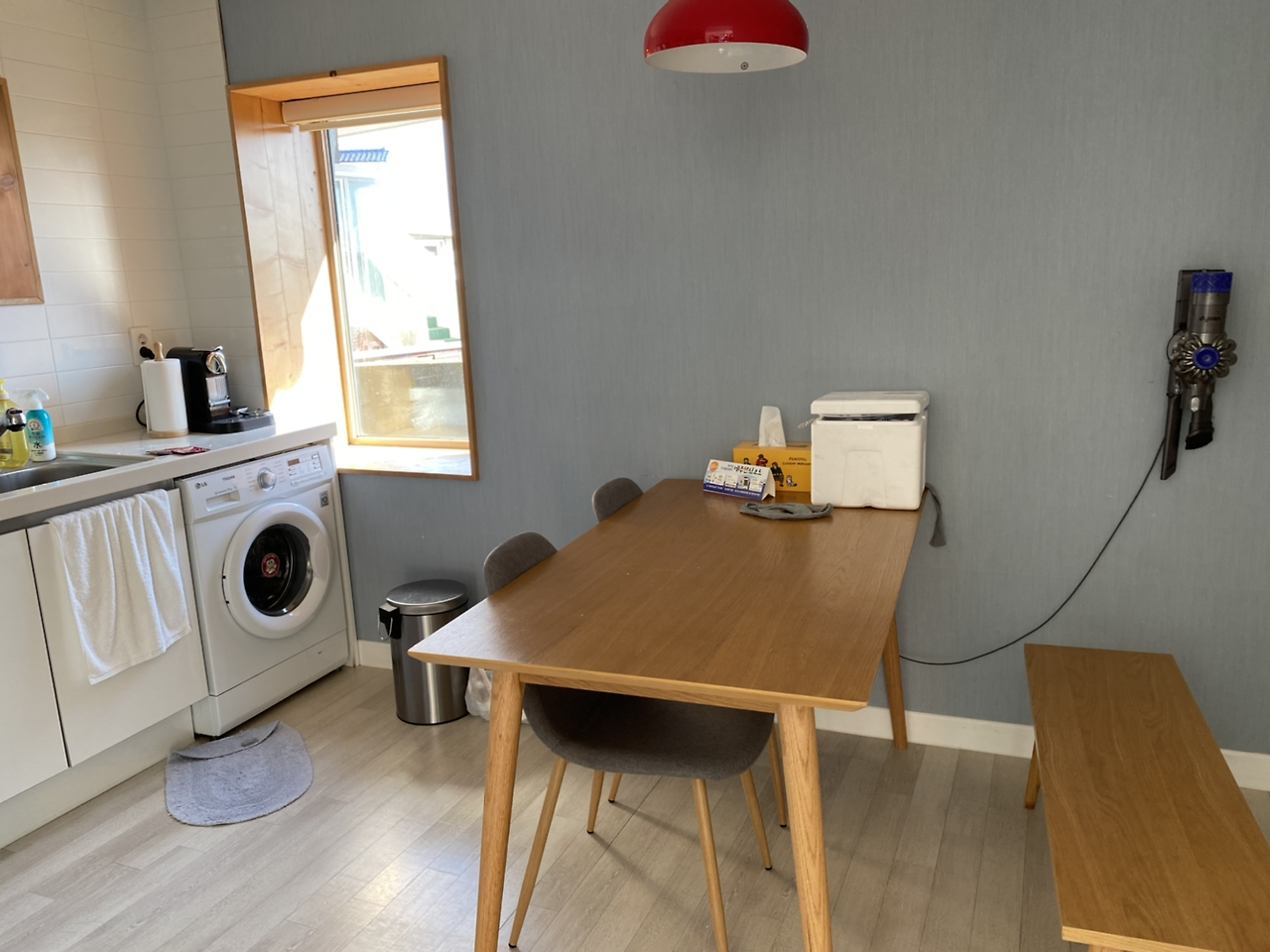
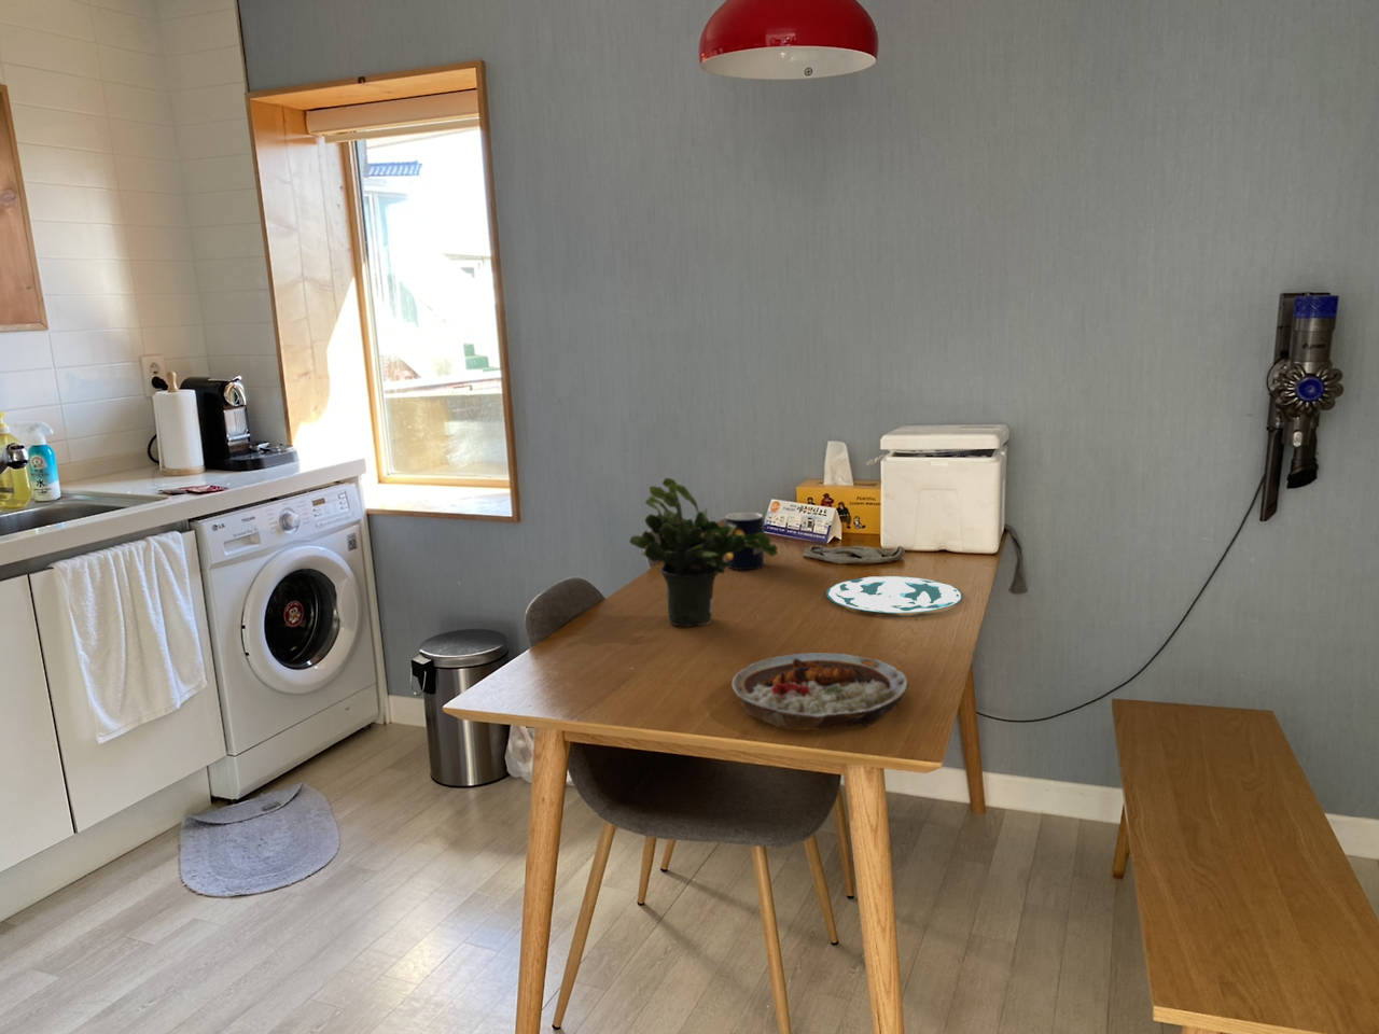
+ plate (819, 682)
+ plate (894, 588)
+ mug (746, 534)
+ potted plant (699, 553)
